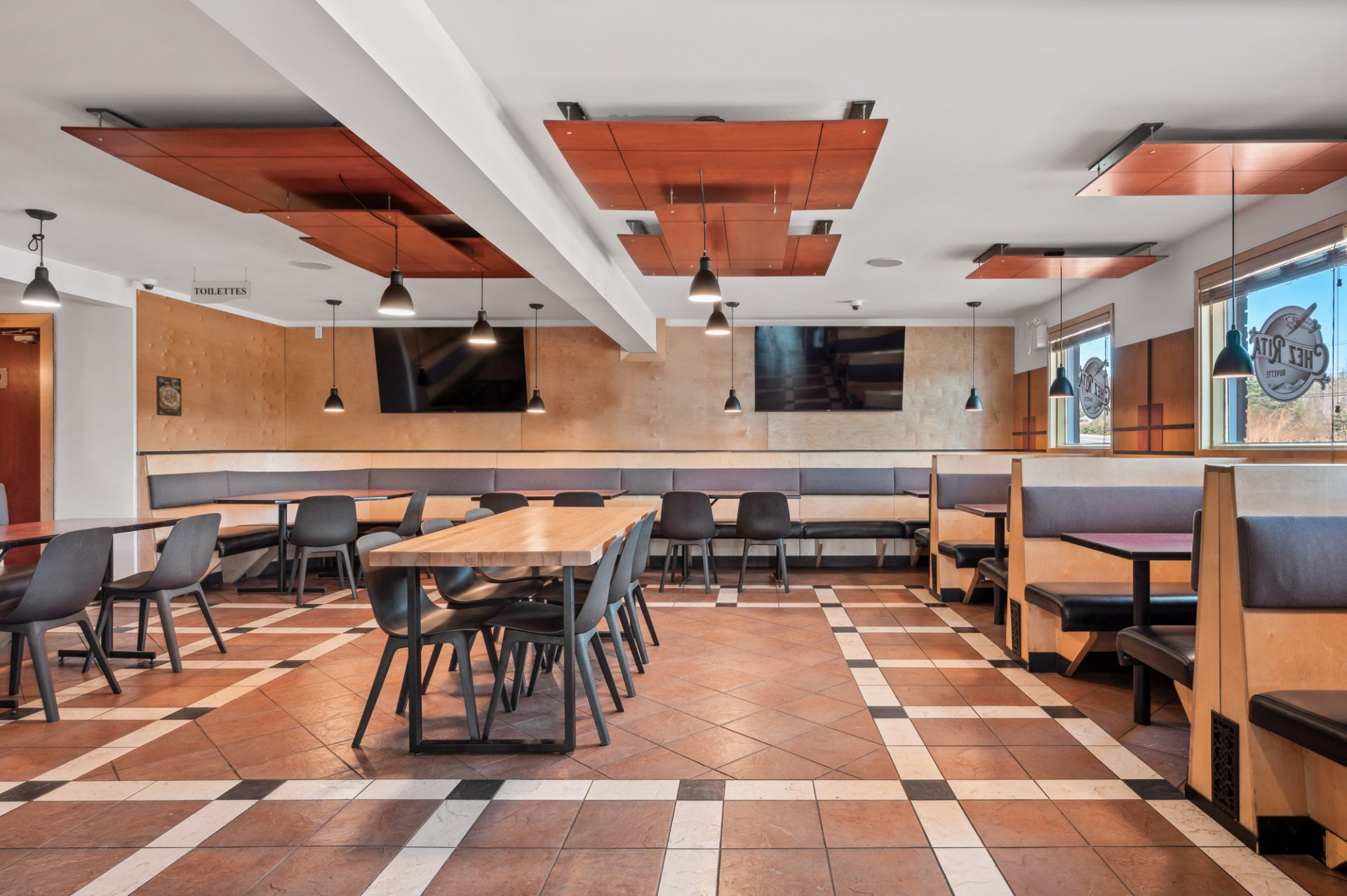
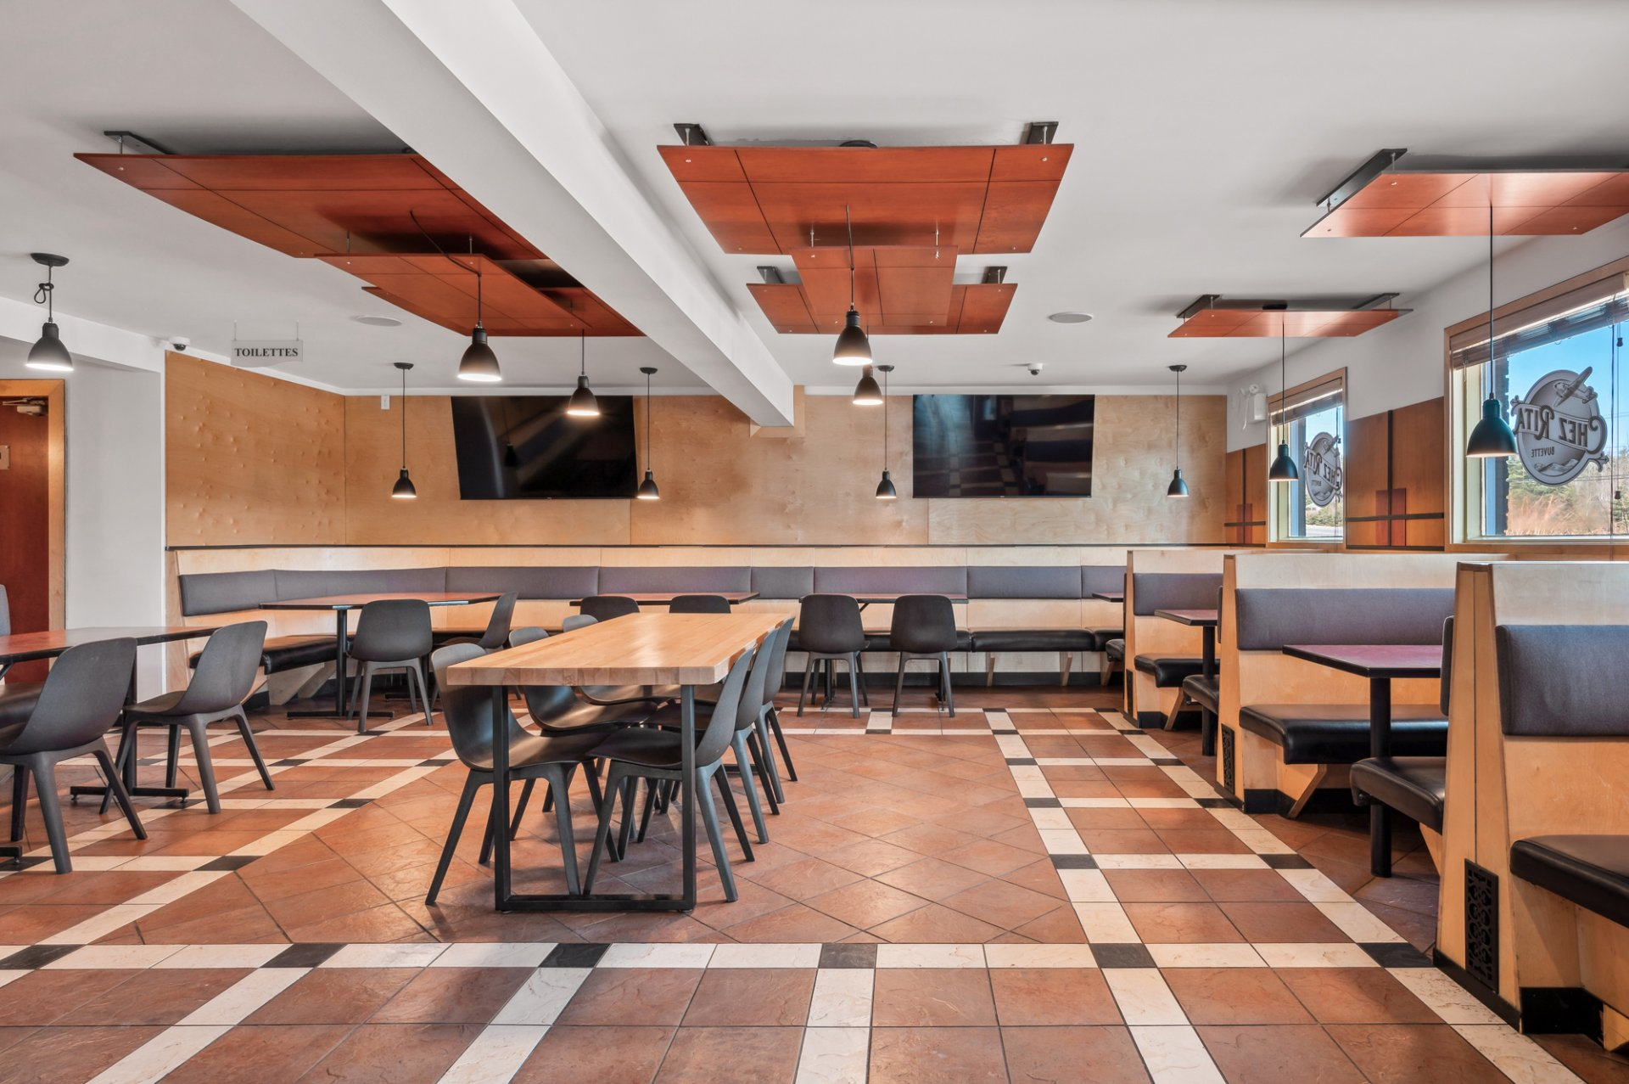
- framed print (169, 396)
